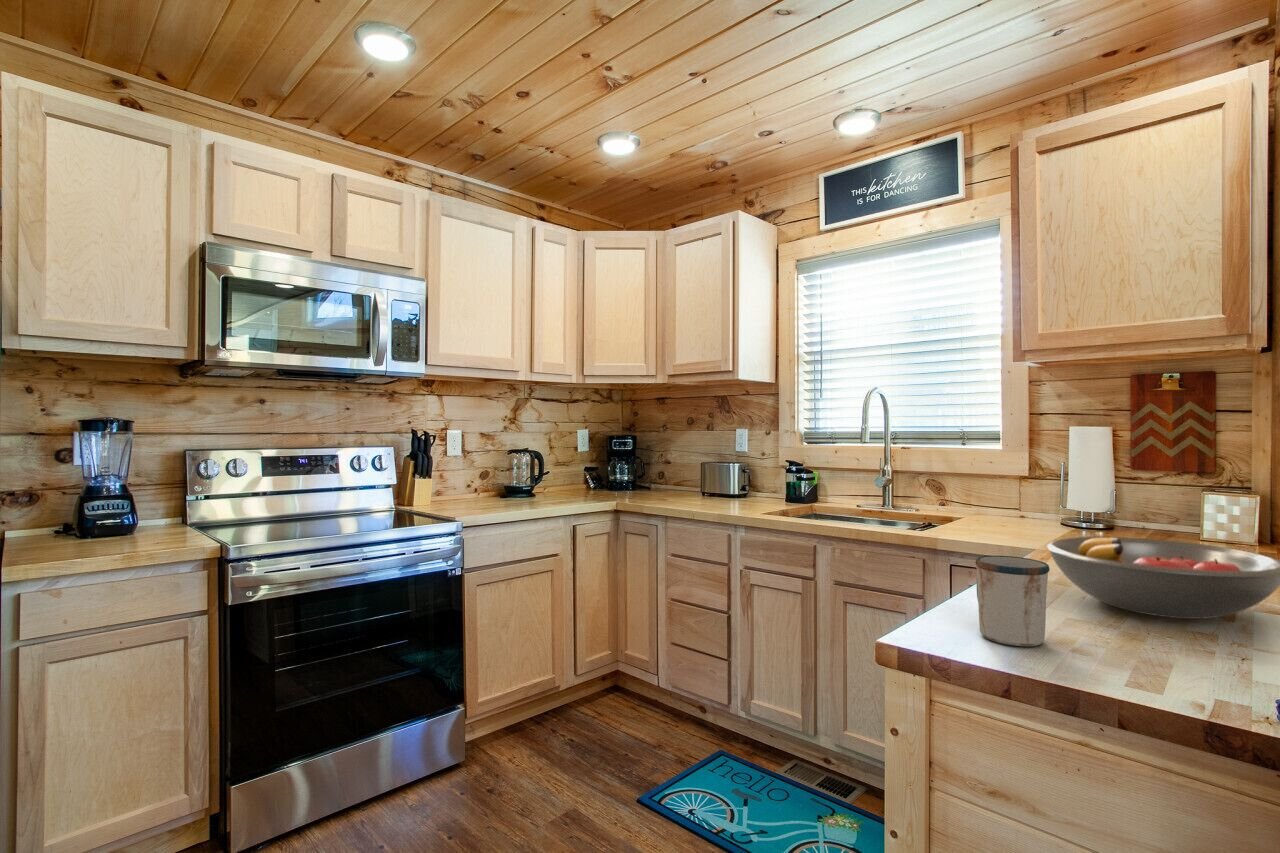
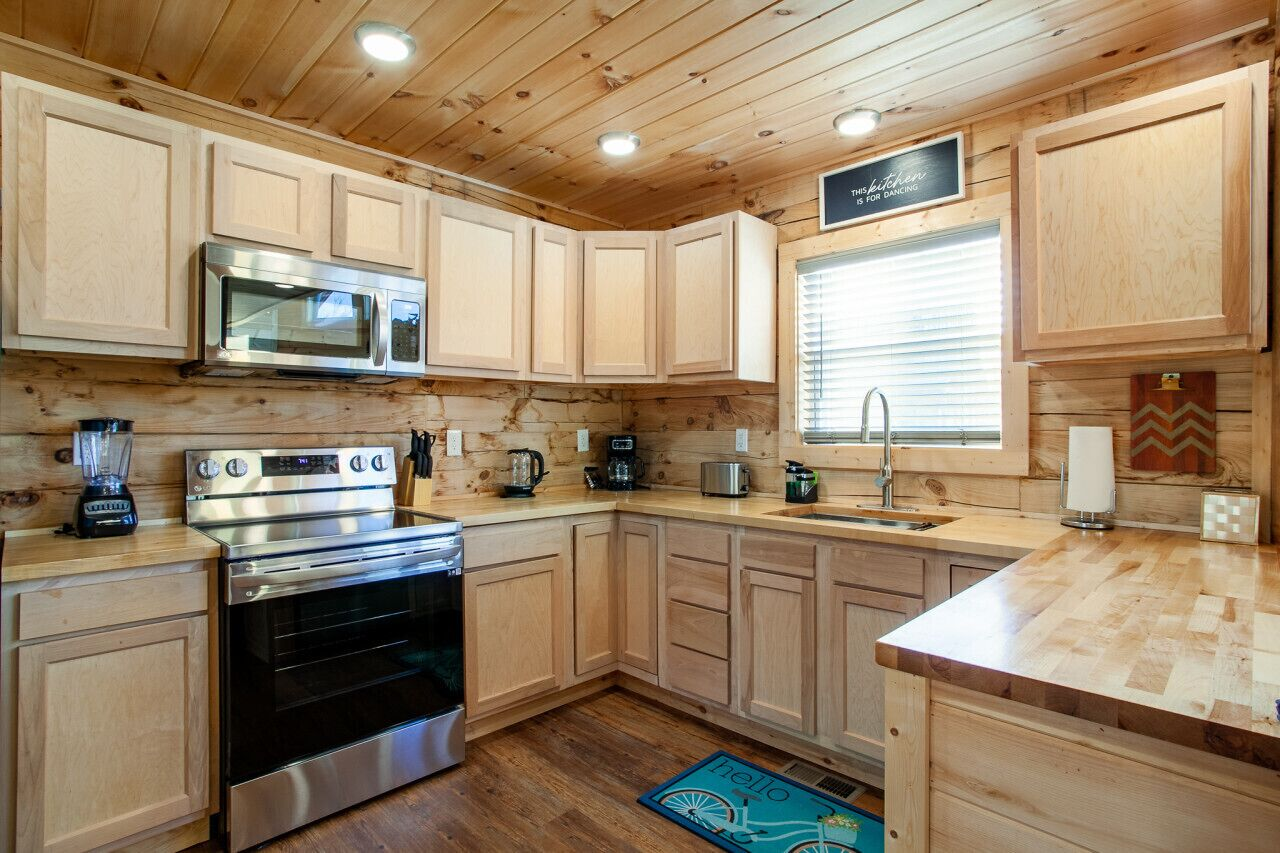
- mug (1008, 597)
- fruit bowl (1158, 572)
